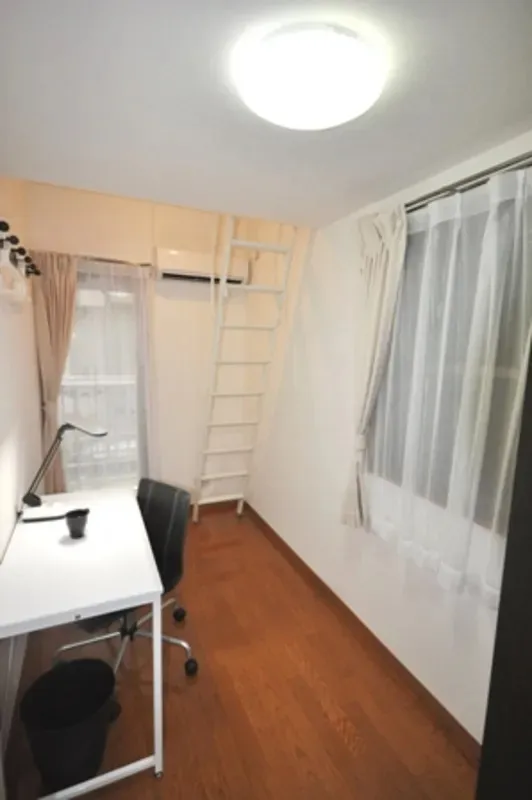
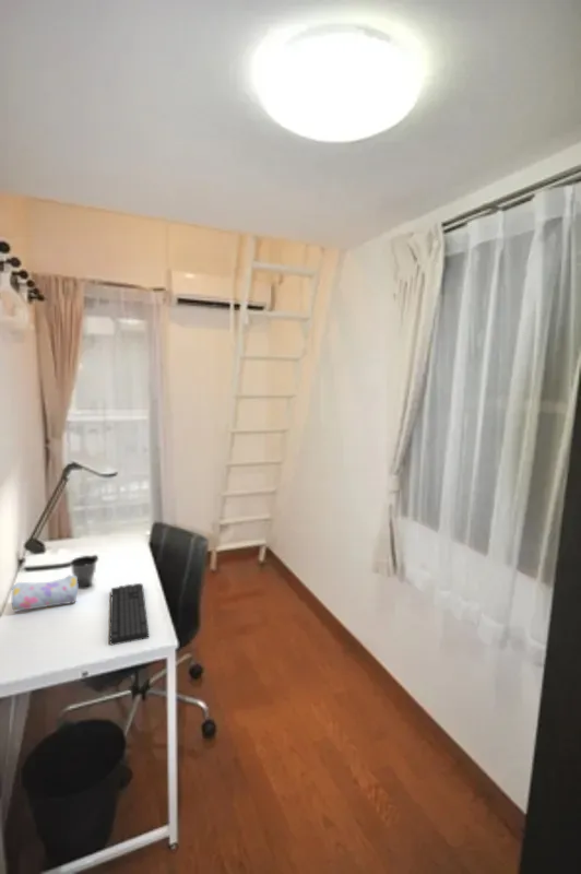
+ pencil case (46, 592)
+ keyboard (128, 610)
